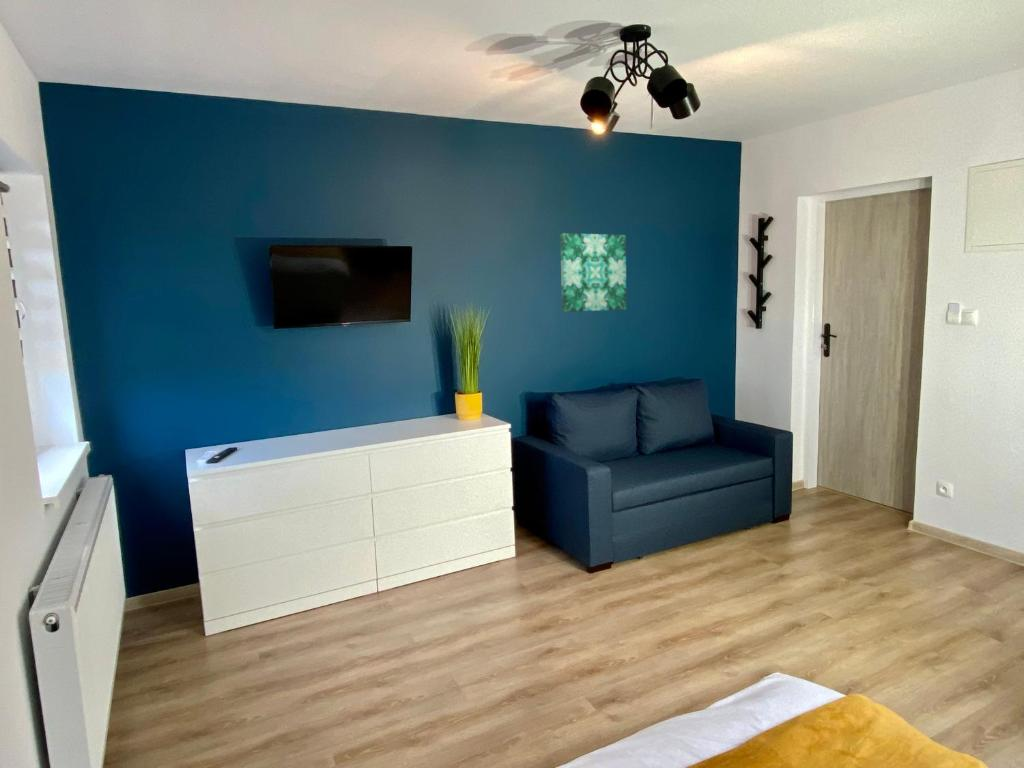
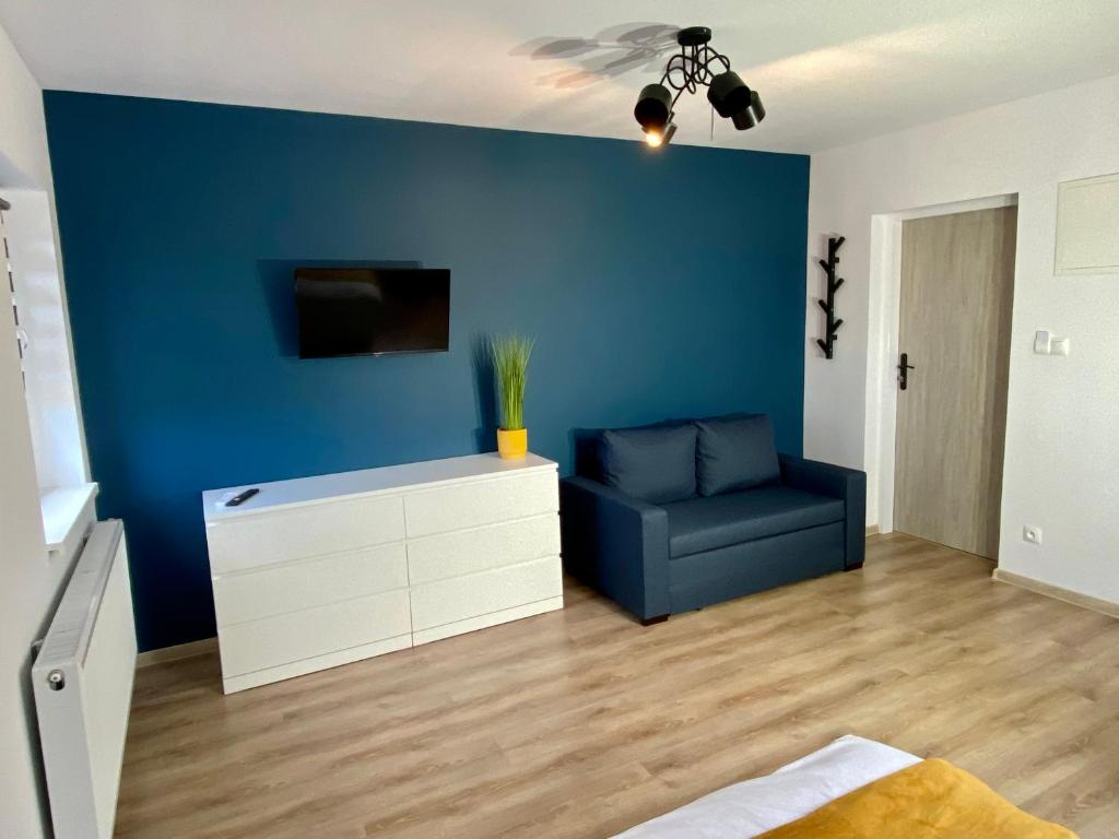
- wall art (594, 272)
